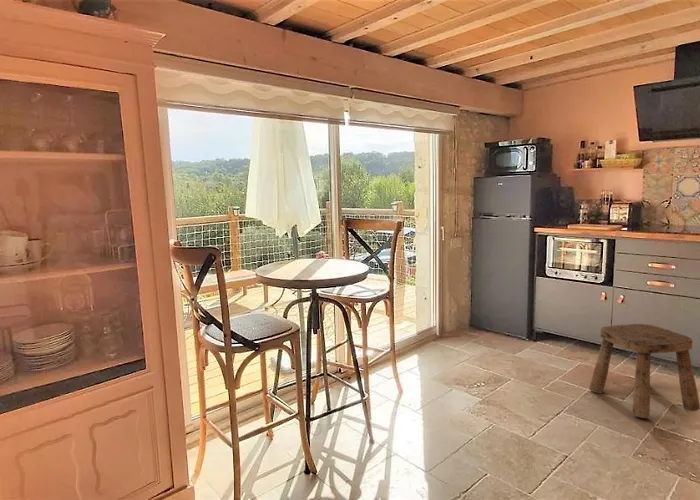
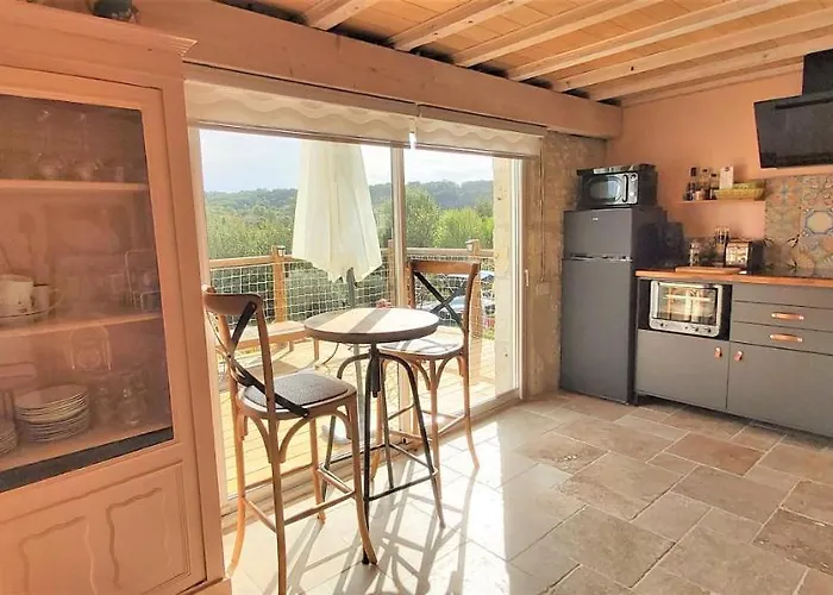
- stool (642, 366)
